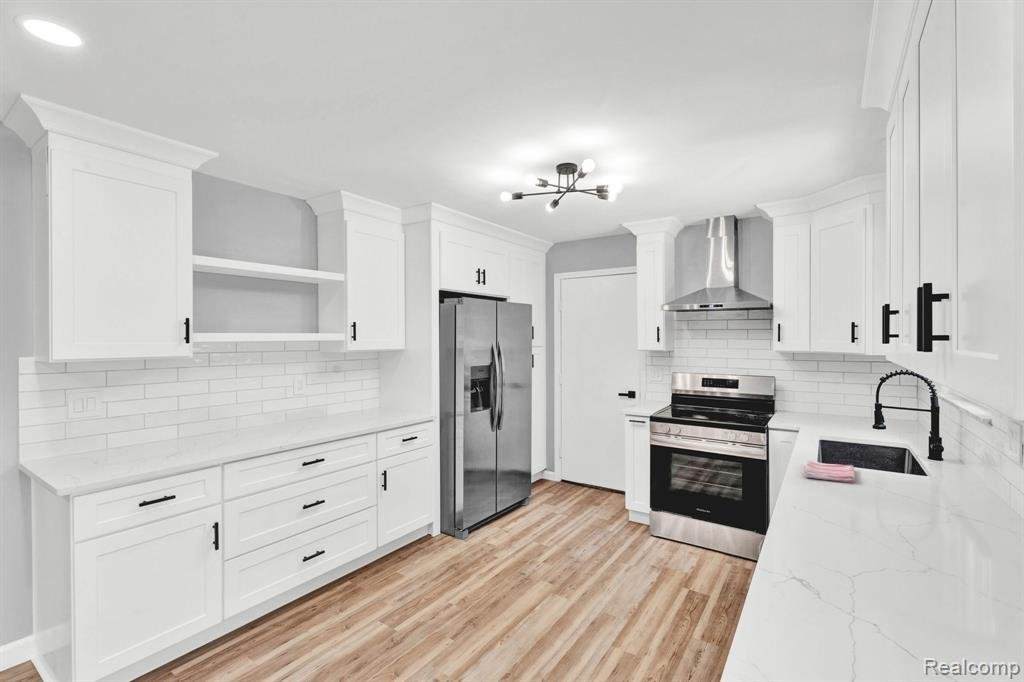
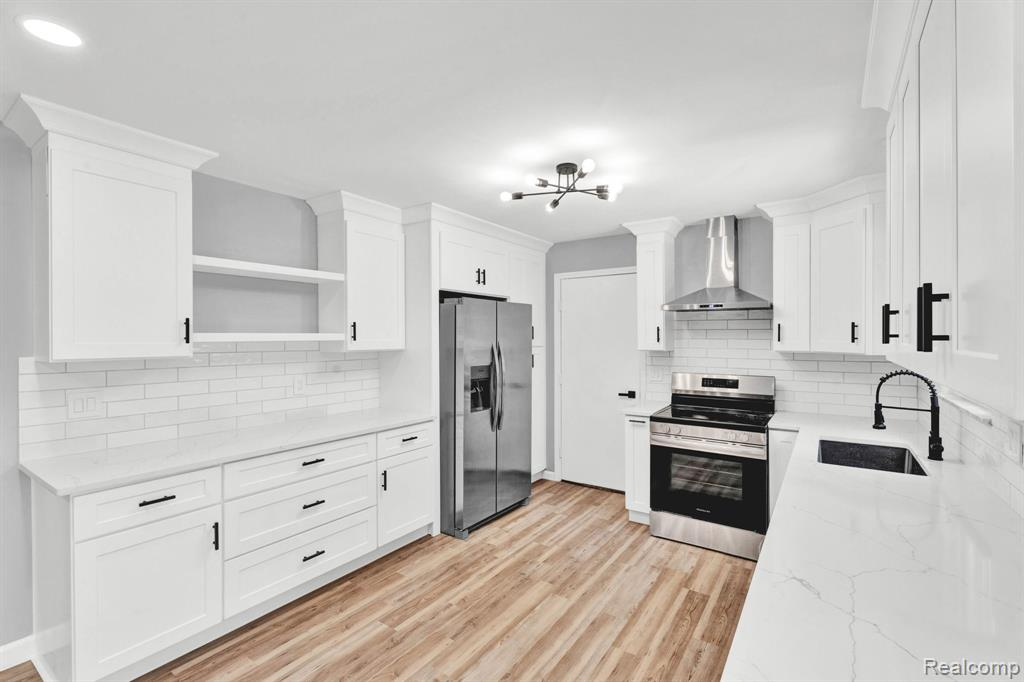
- dish towel (829, 469)
